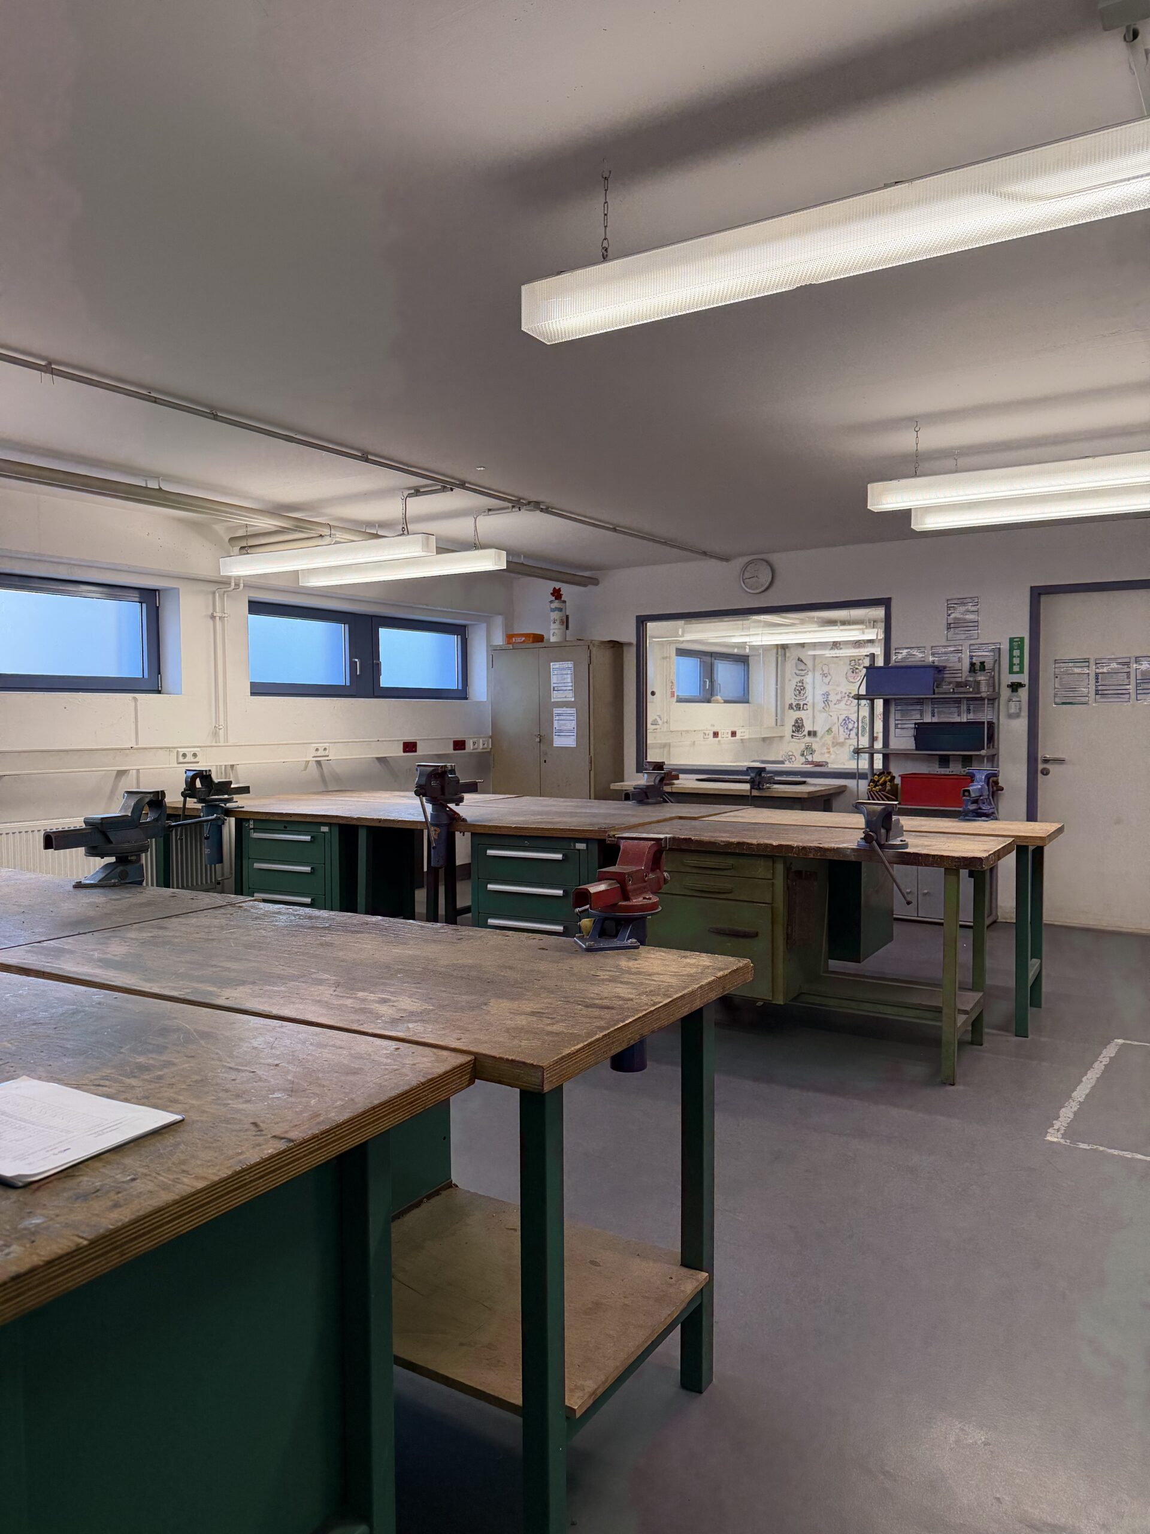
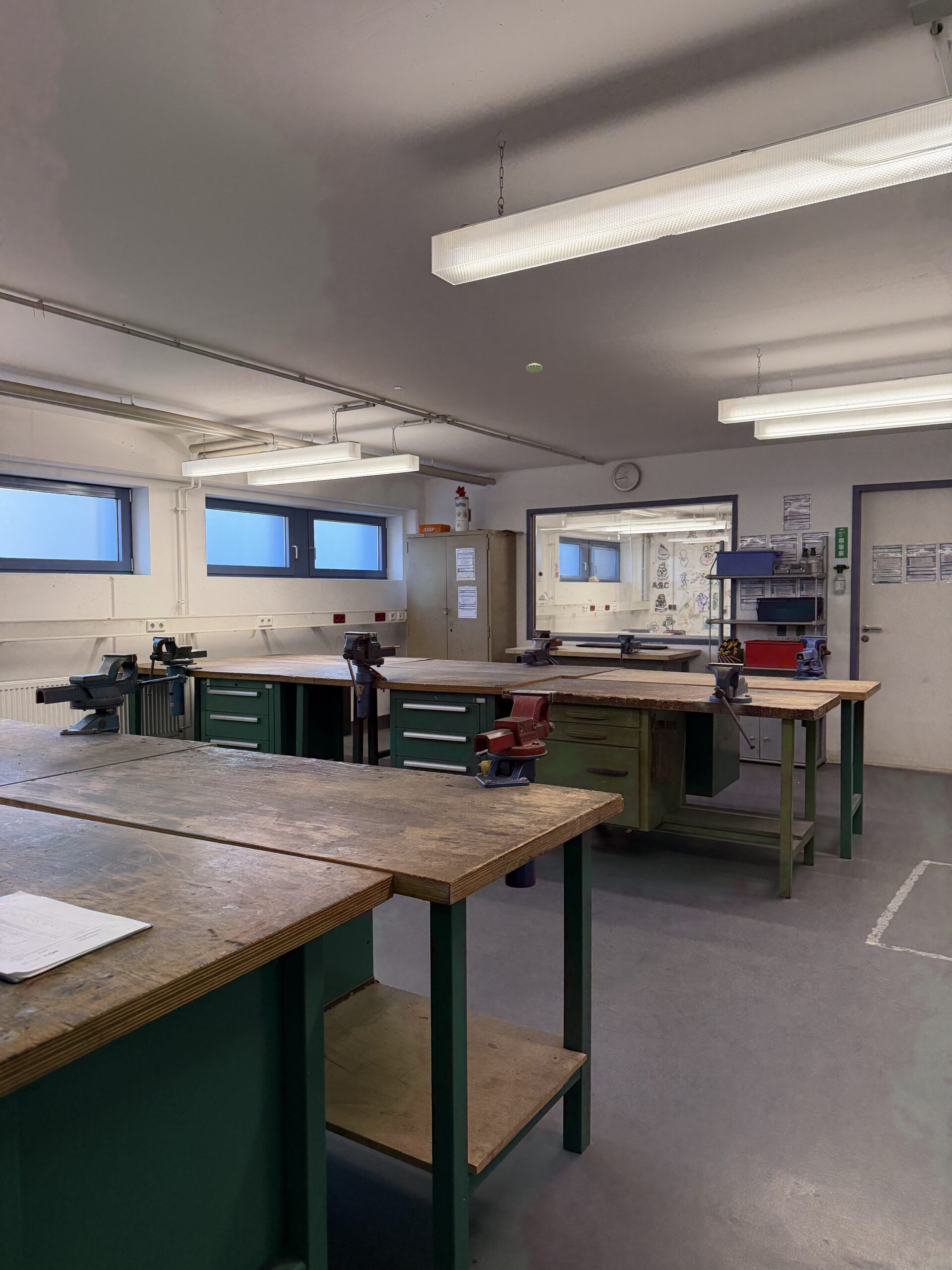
+ smoke detector (534, 368)
